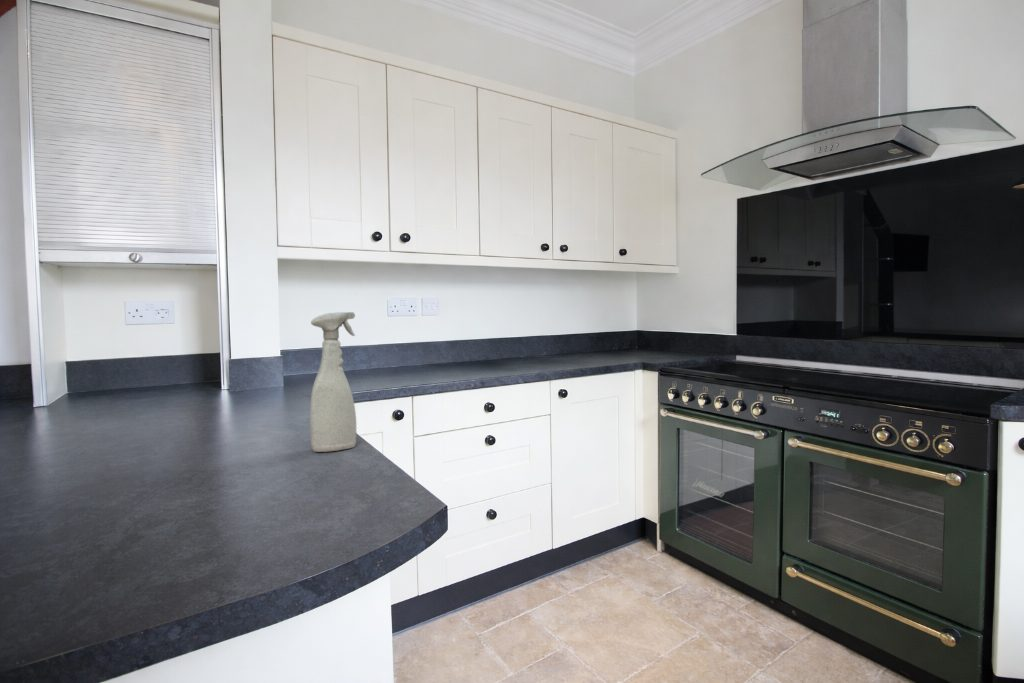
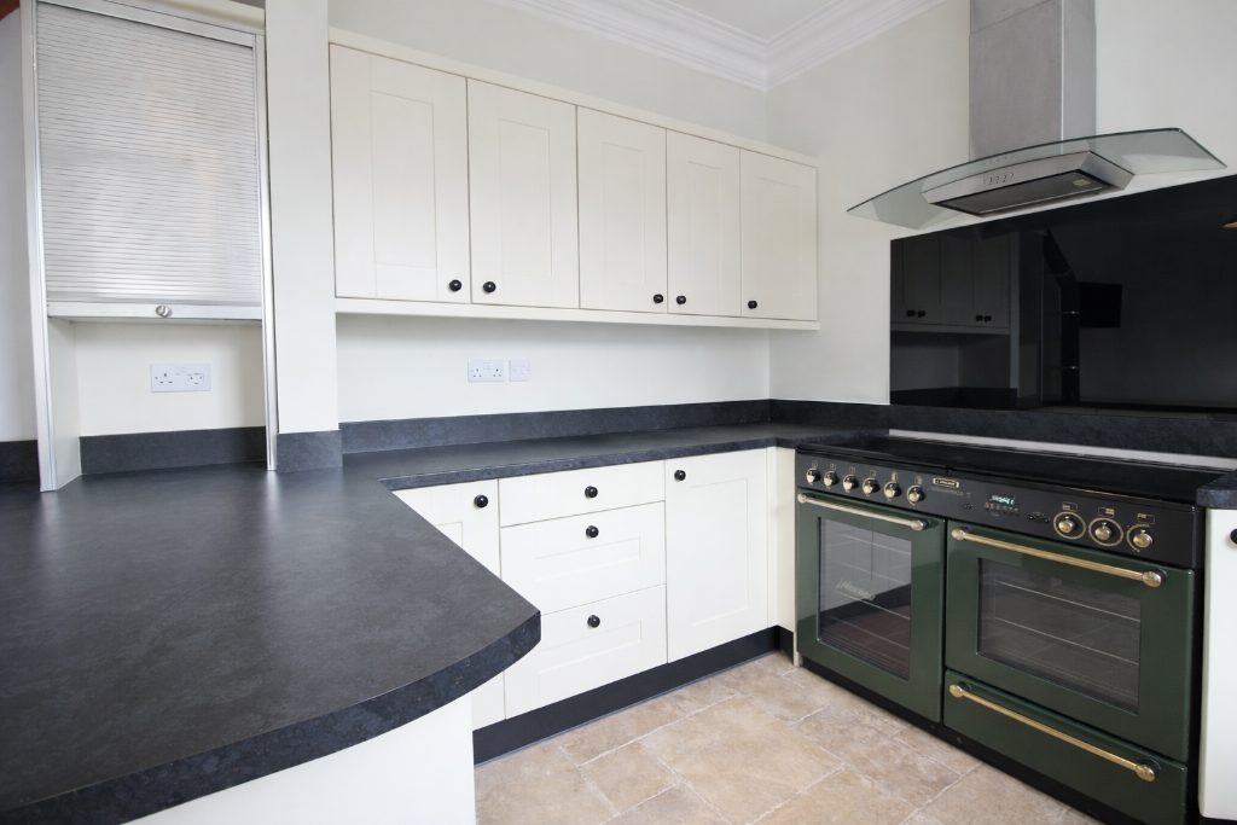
- spray bottle (331, 380)
